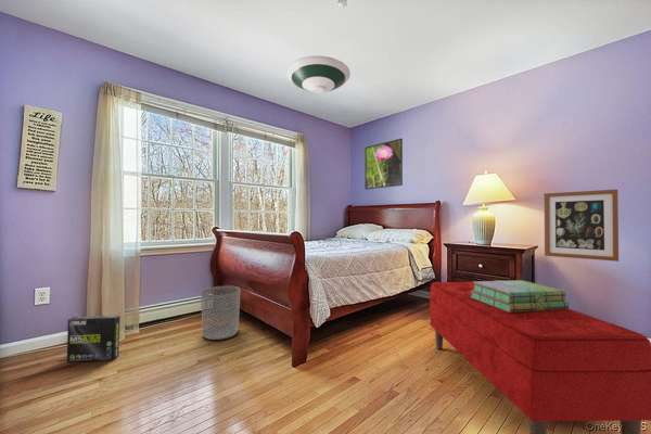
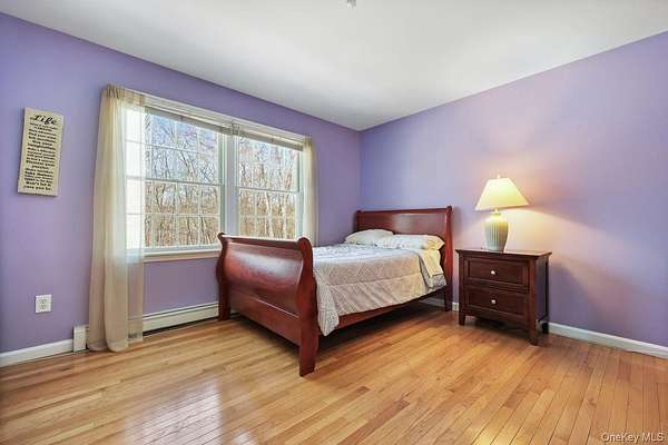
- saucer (318, 82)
- wall art (578, 225)
- stack of books (515, 294)
- waste bin (221, 311)
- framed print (382, 165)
- bench (507, 342)
- box (93, 337)
